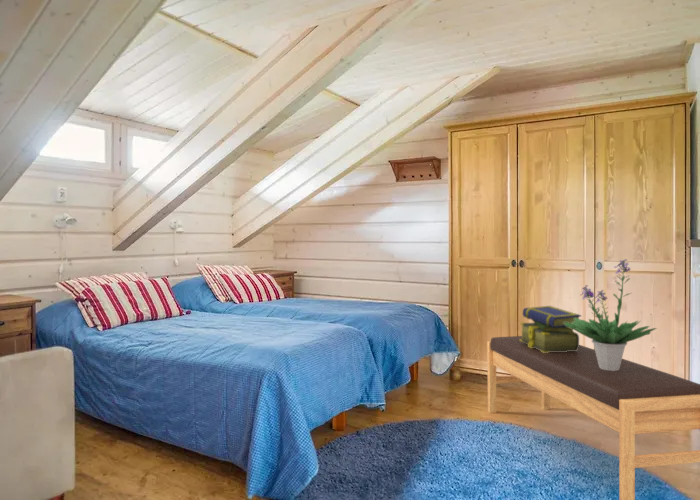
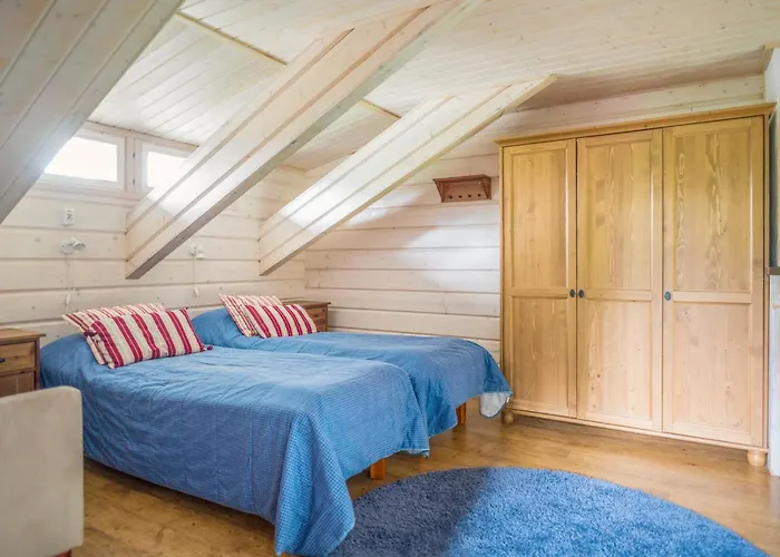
- bench (576, 402)
- stack of books (550, 327)
- potted plant (608, 315)
